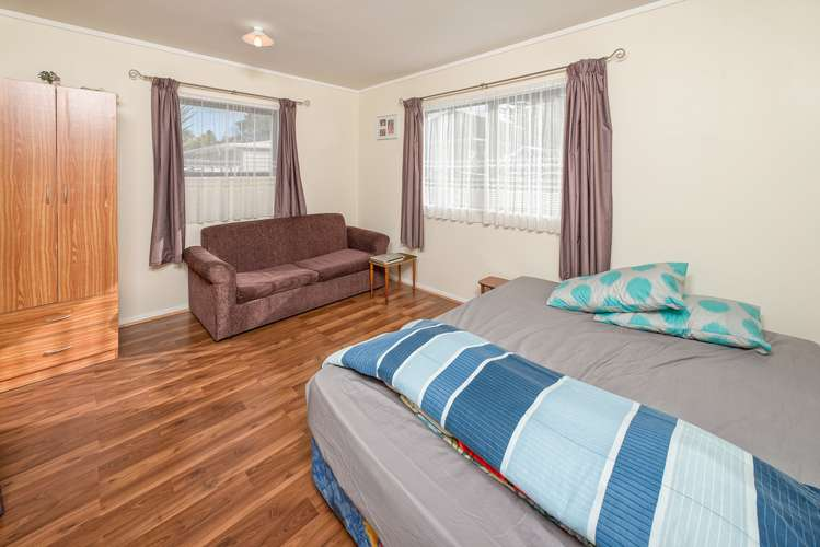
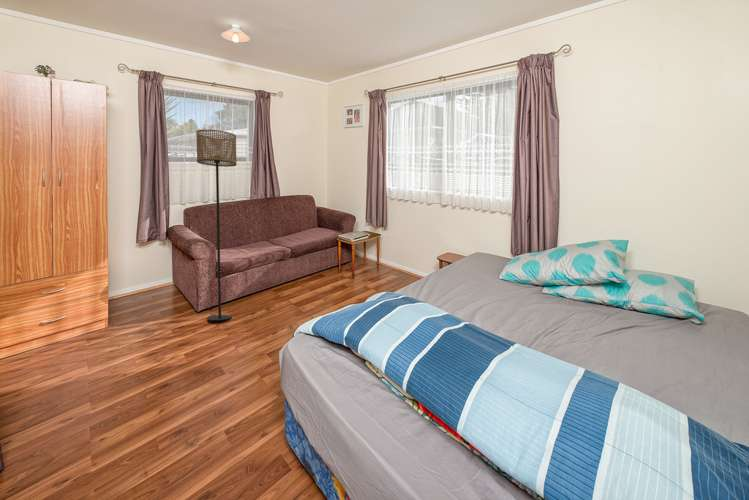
+ floor lamp (218, 227)
